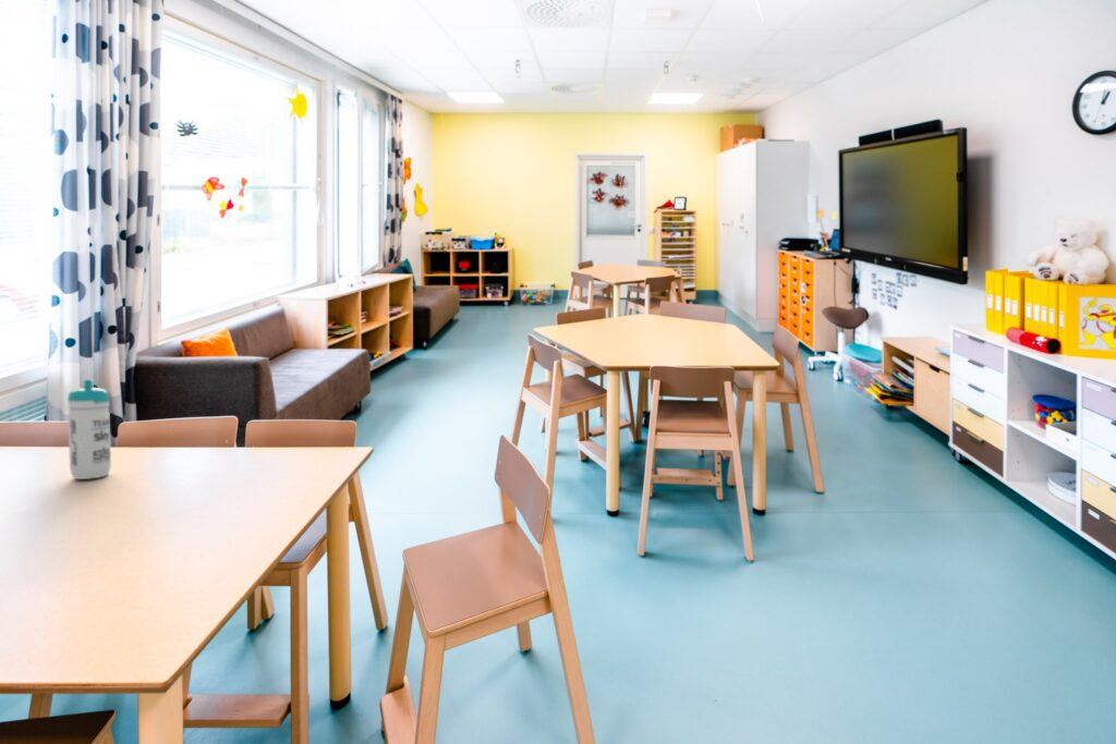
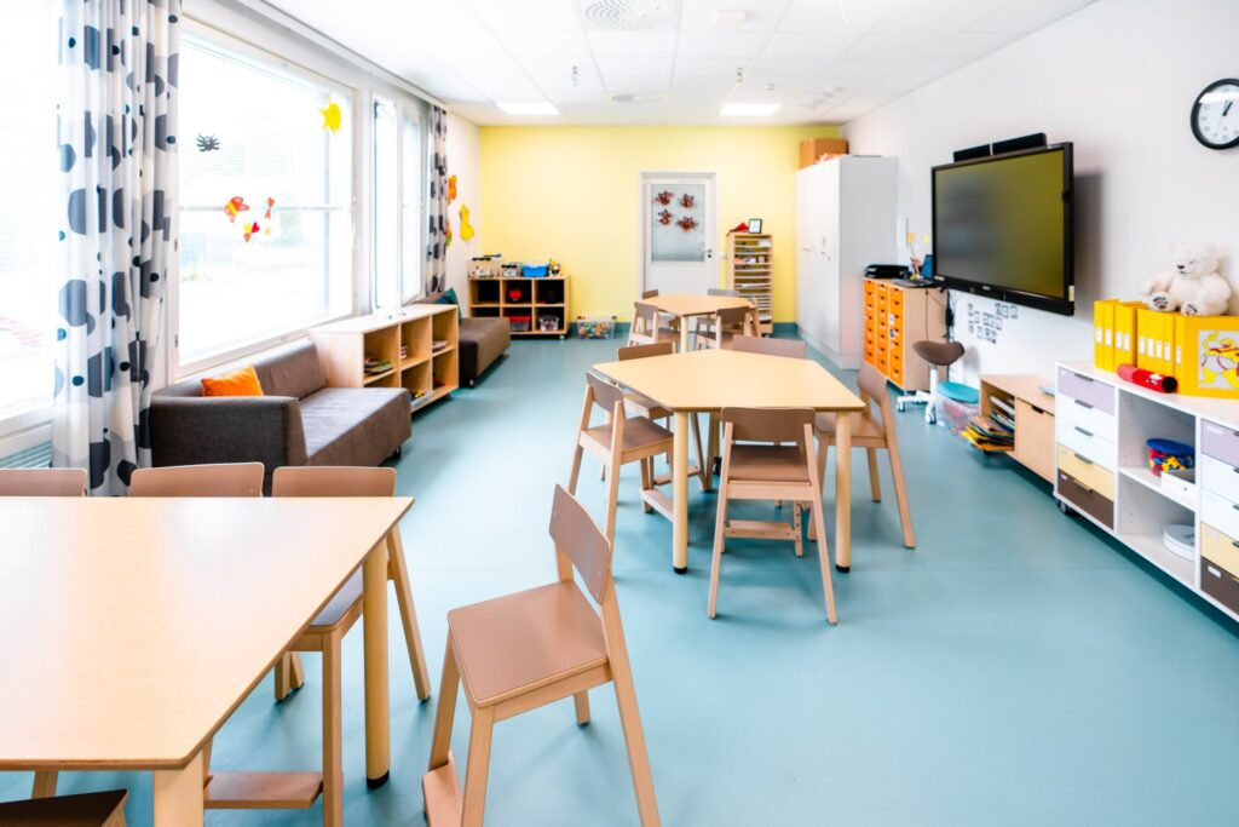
- water bottle (89, 428)
